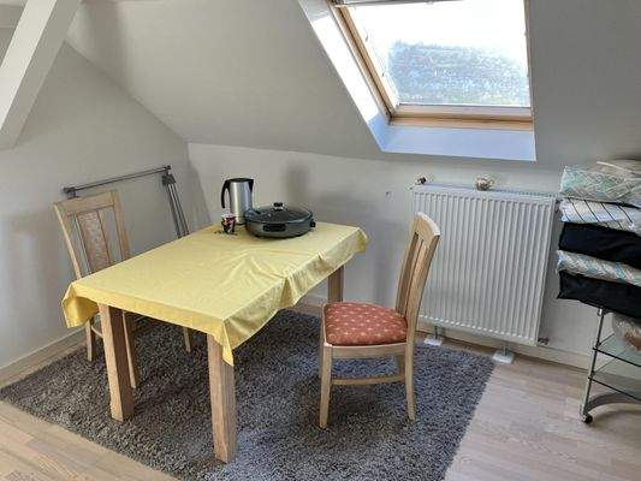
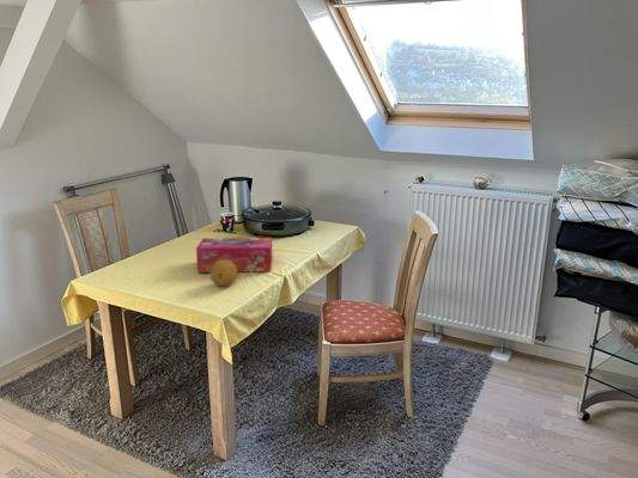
+ fruit (223, 272)
+ tissue box (236, 253)
